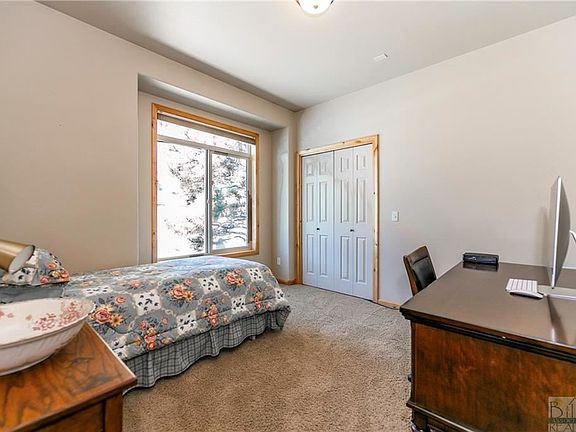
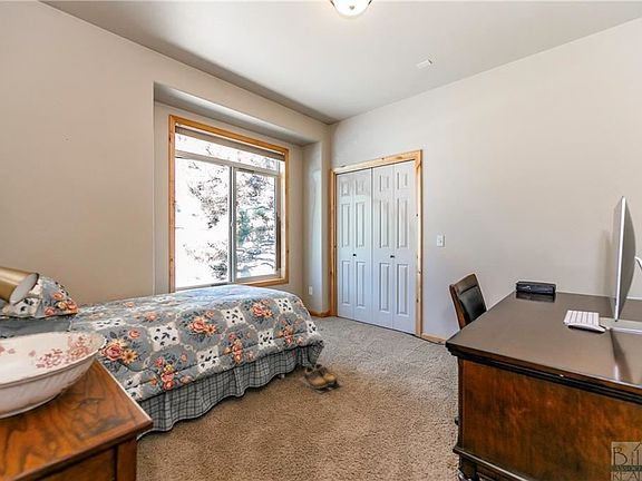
+ shoes (320, 375)
